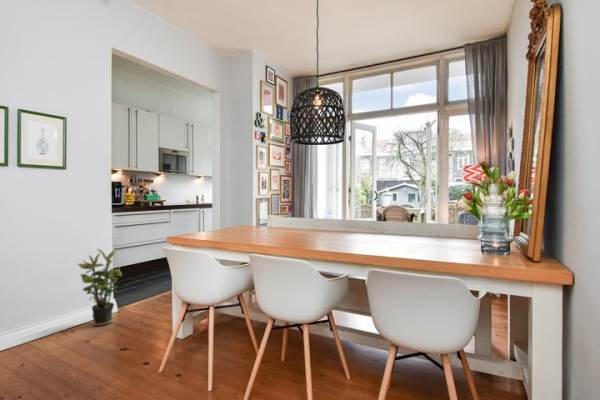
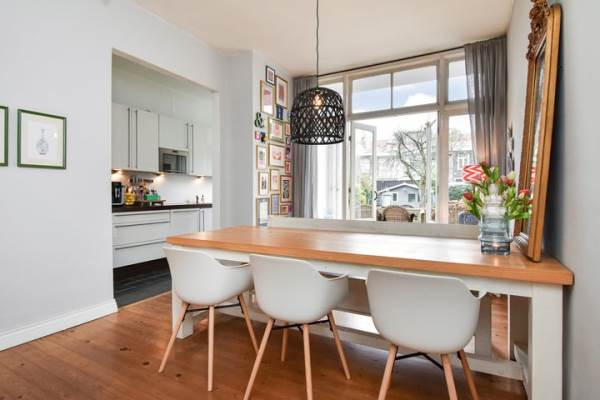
- potted plant (99, 286)
